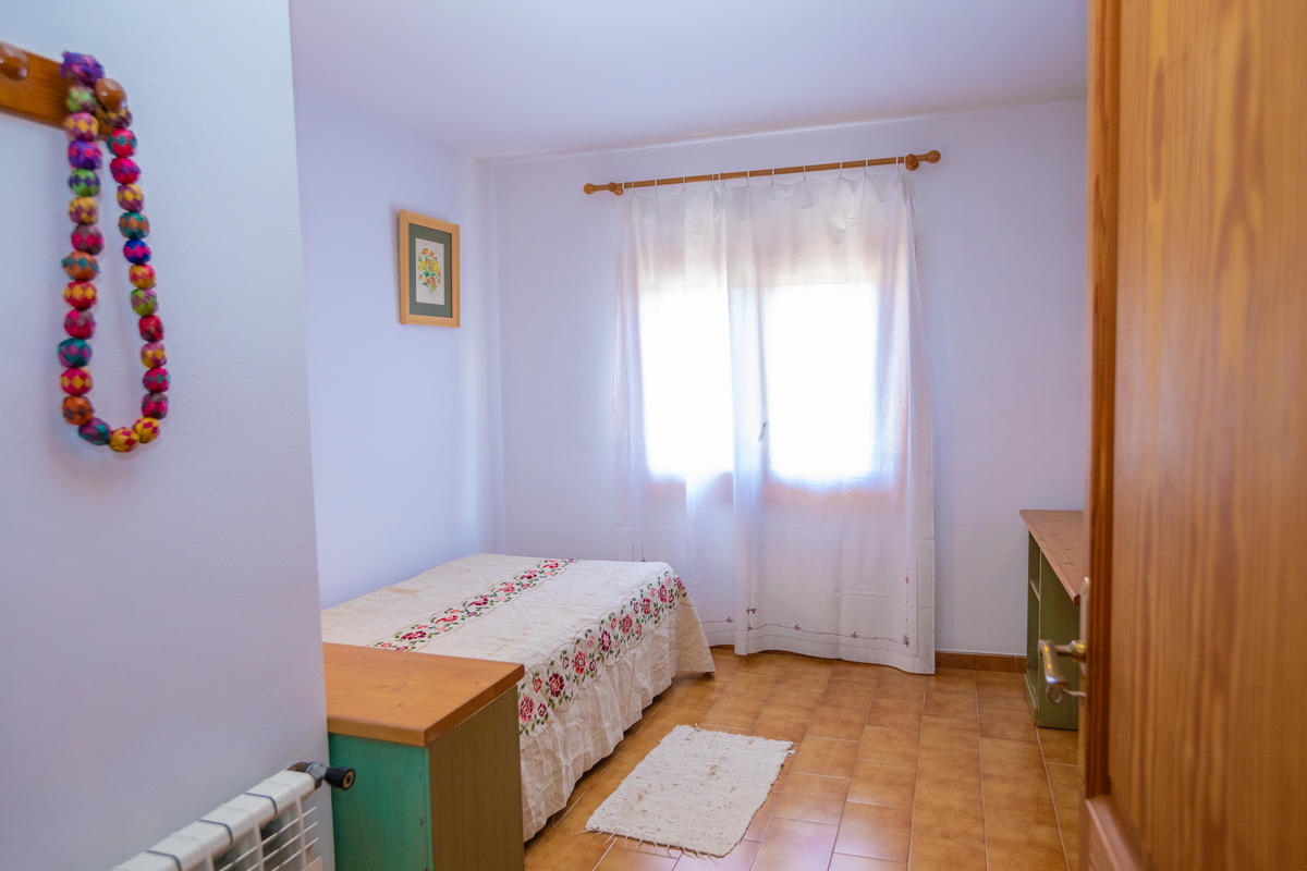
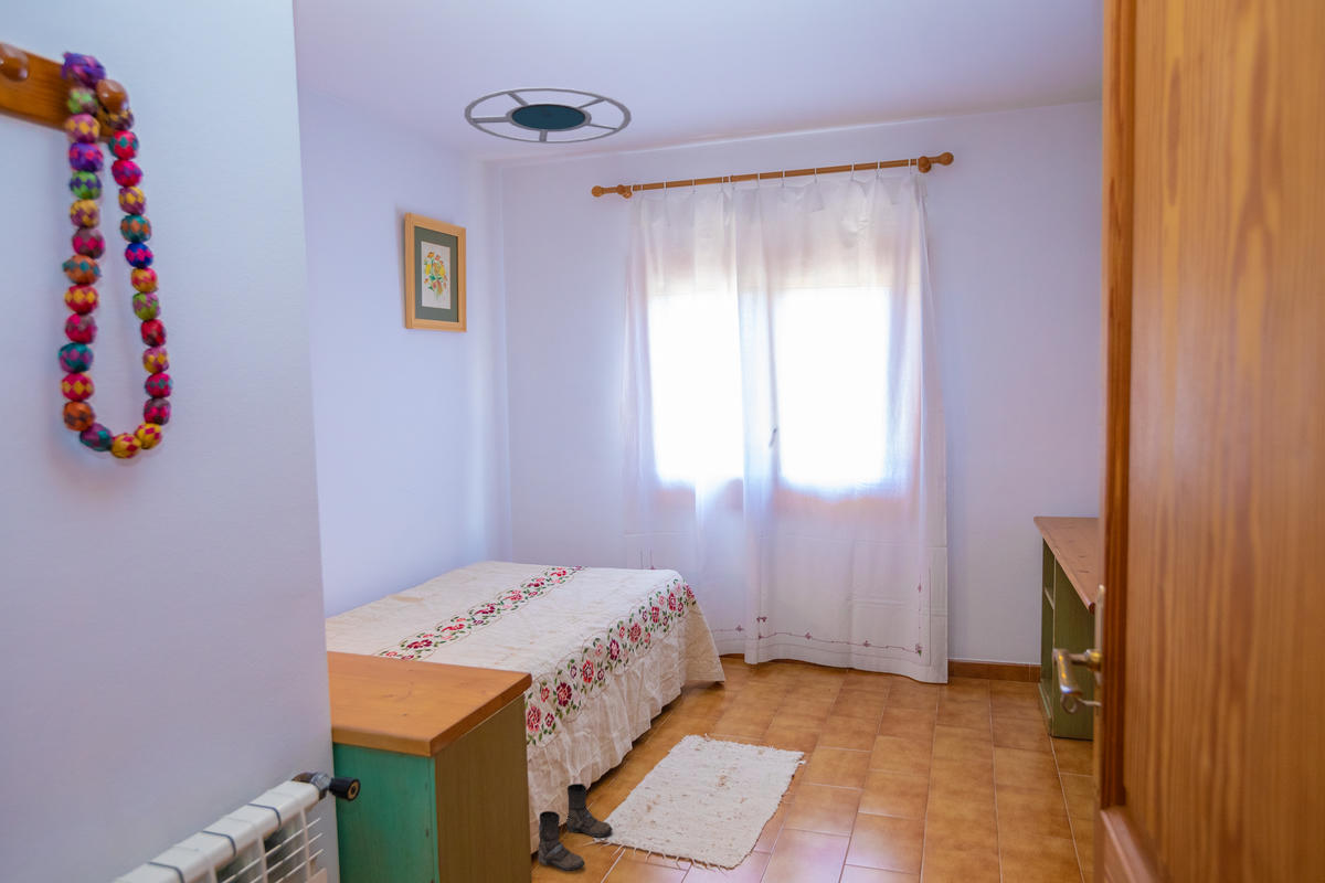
+ boots (575, 825)
+ ceiling lamp (548, 109)
